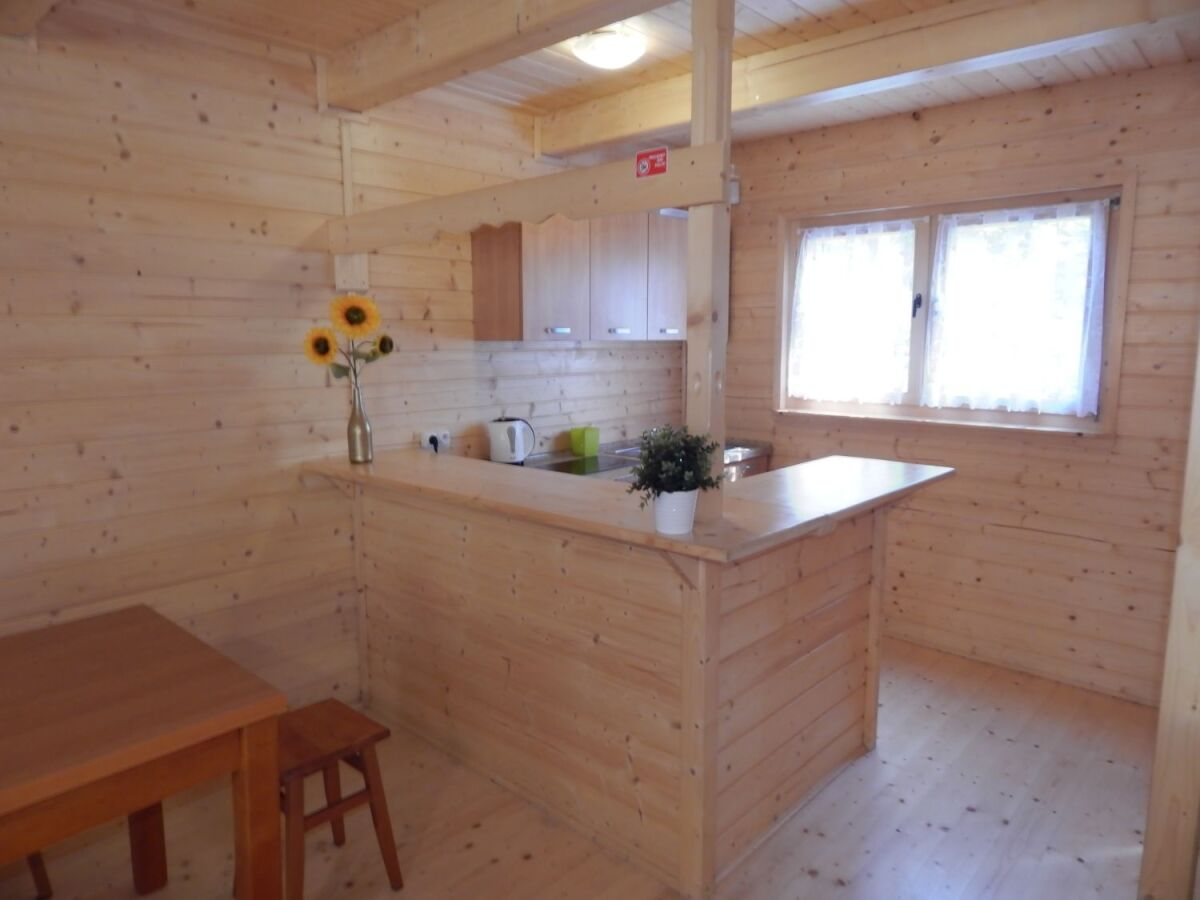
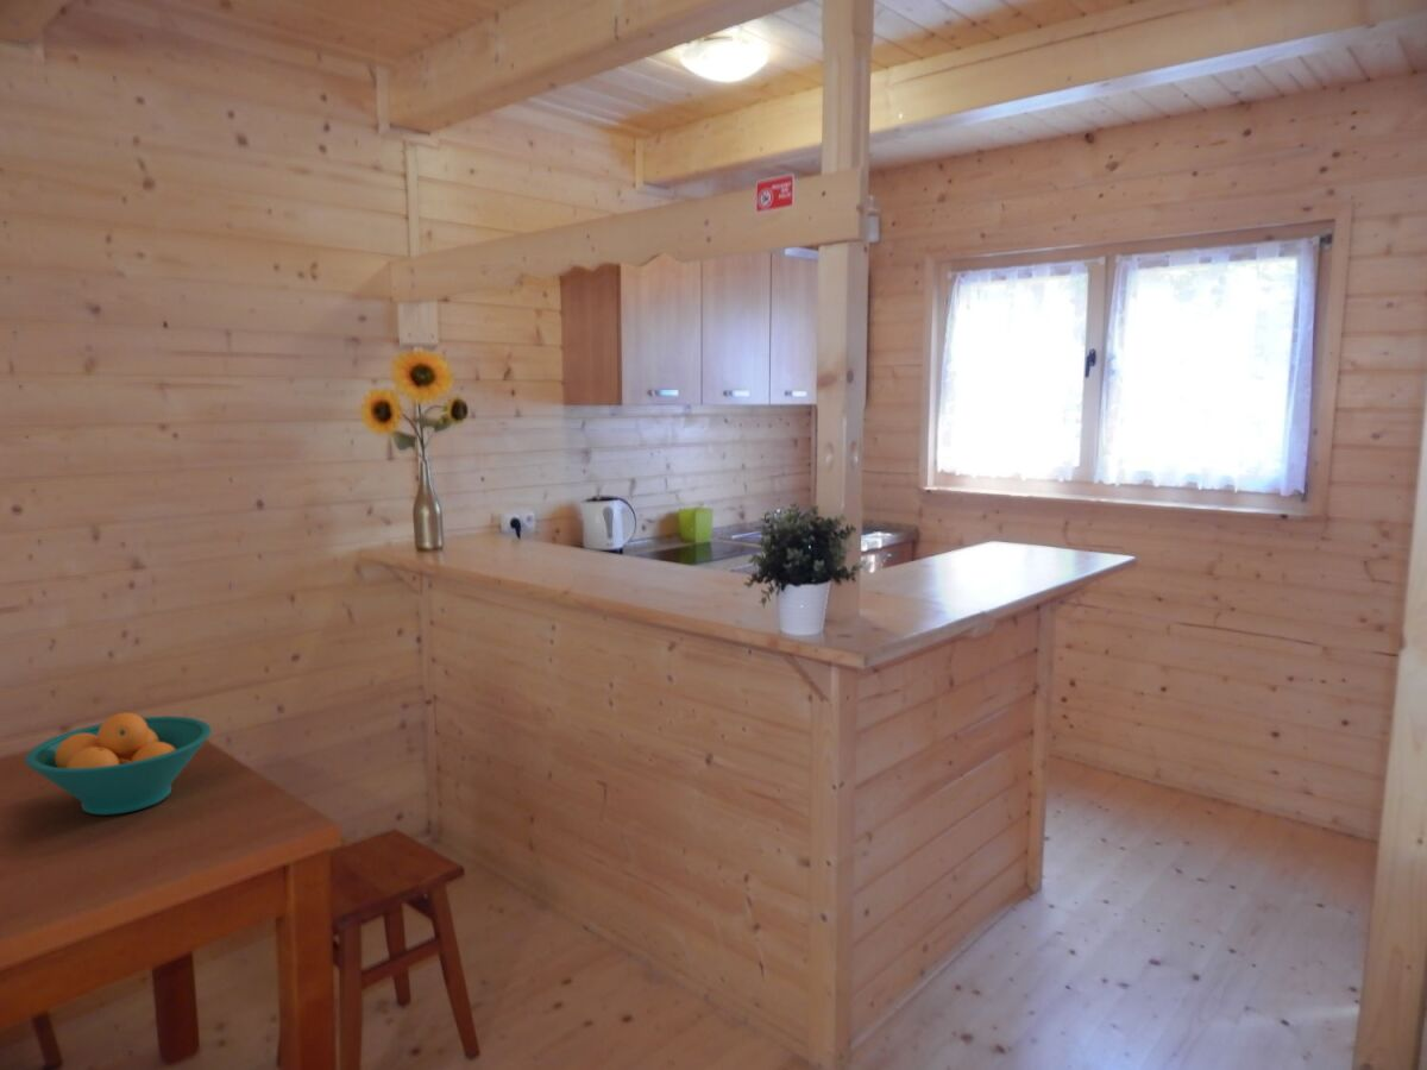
+ fruit bowl (124, 757)
